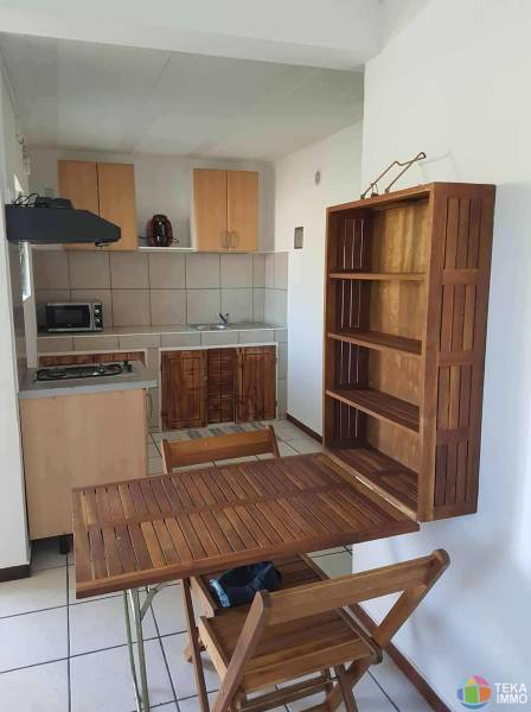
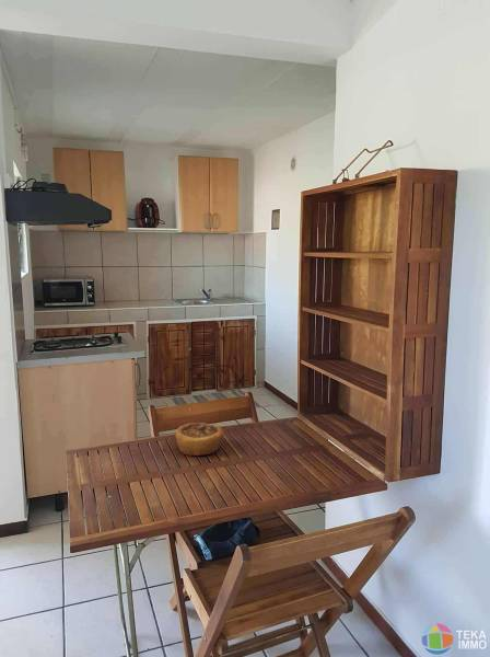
+ pastry (199, 437)
